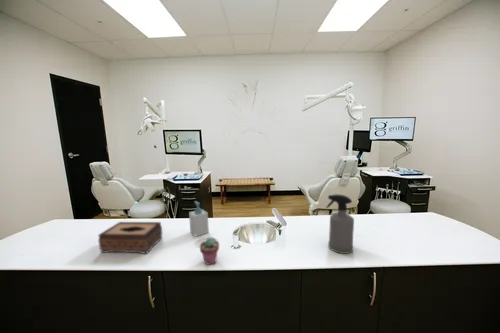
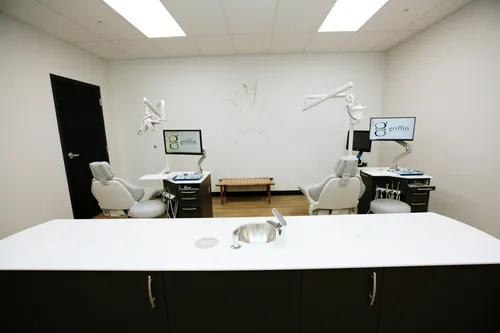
- spray bottle (339, 221)
- soap bottle (198, 217)
- tissue box (132, 236)
- potted succulent (209, 249)
